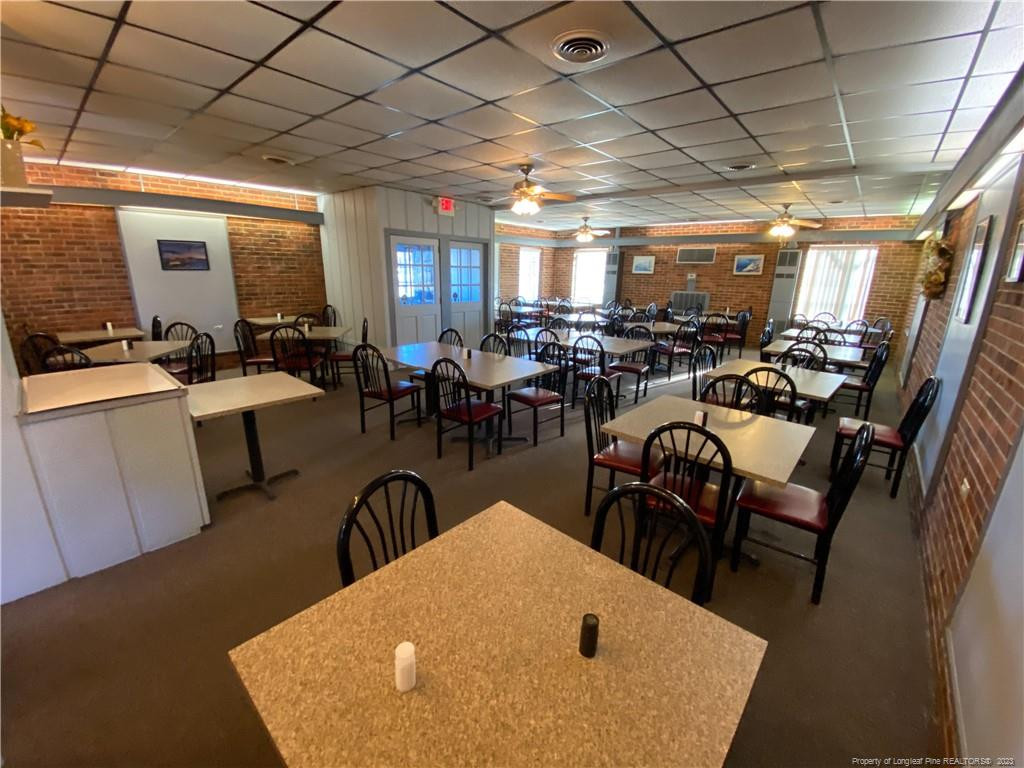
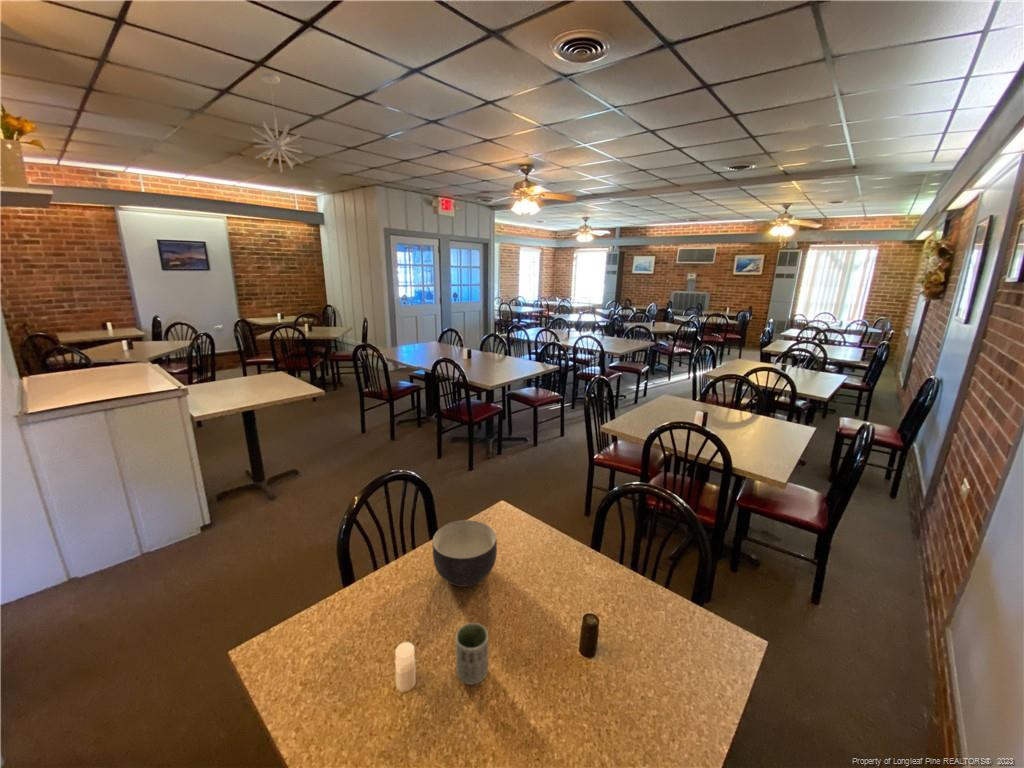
+ bowl (465, 556)
+ pendant light (275, 124)
+ cup (472, 654)
